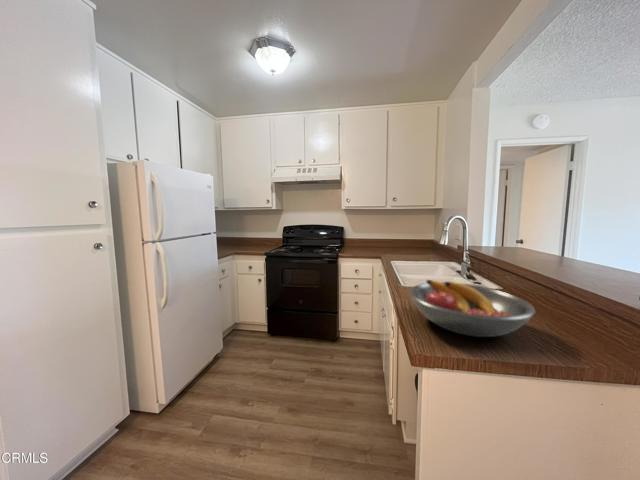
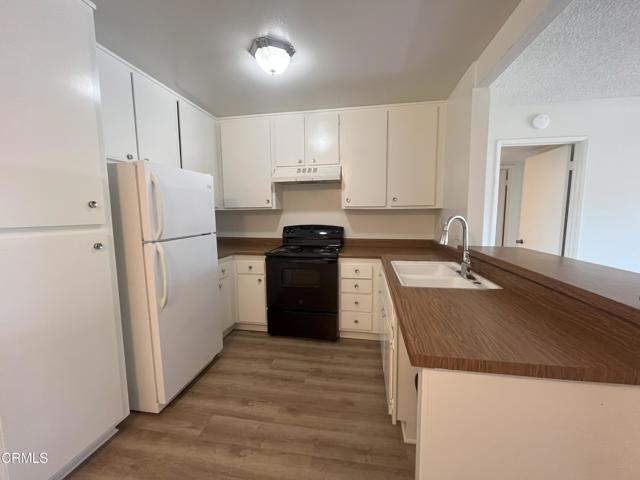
- fruit bowl (464, 307)
